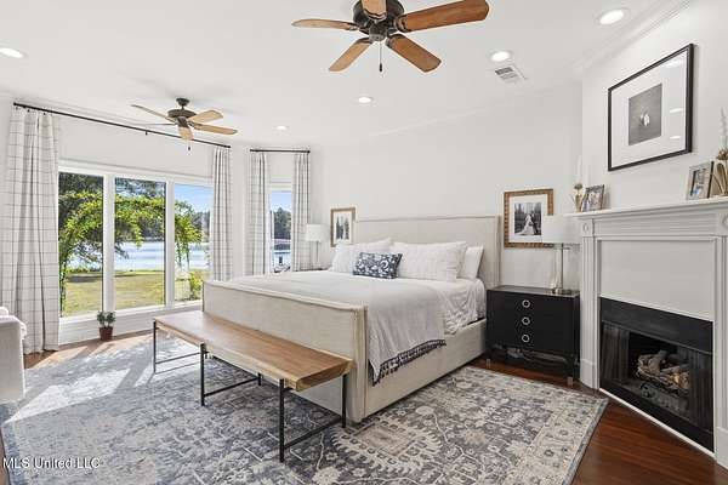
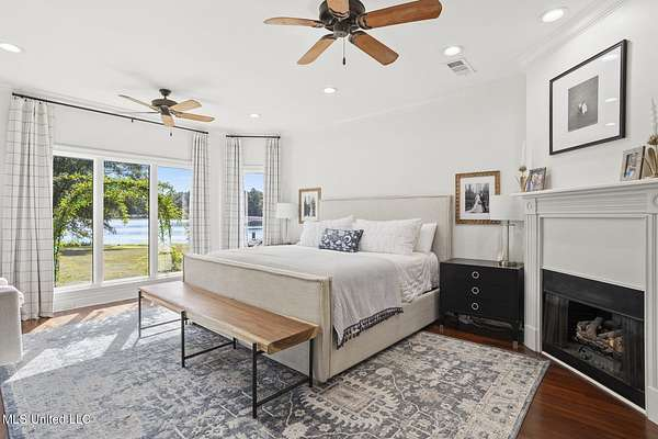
- potted plant (104, 325)
